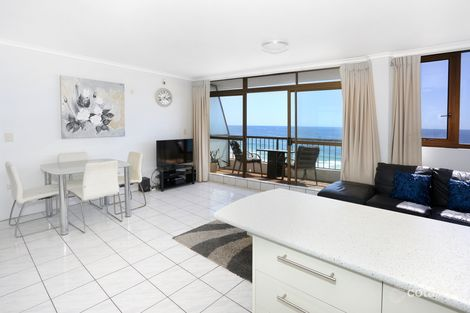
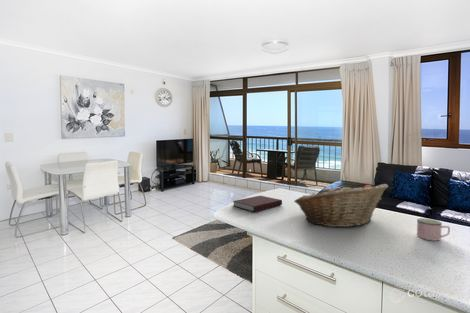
+ mug (432, 230)
+ fruit basket (340, 200)
+ notebook (257, 202)
